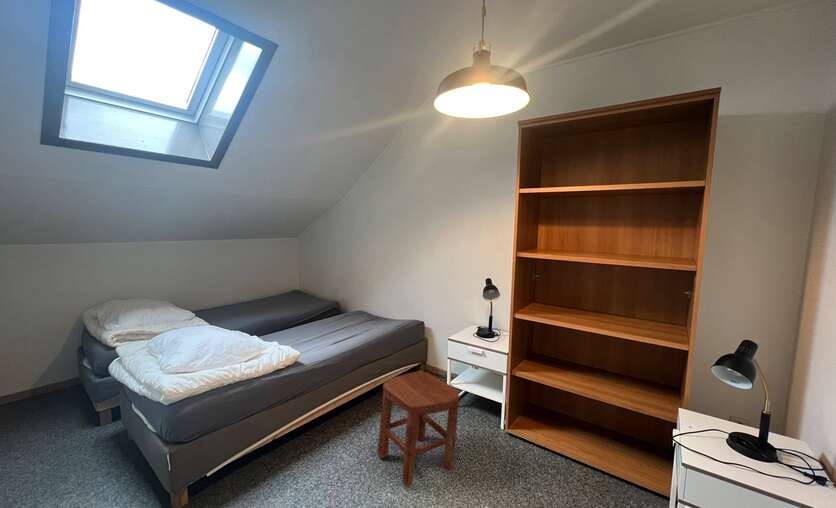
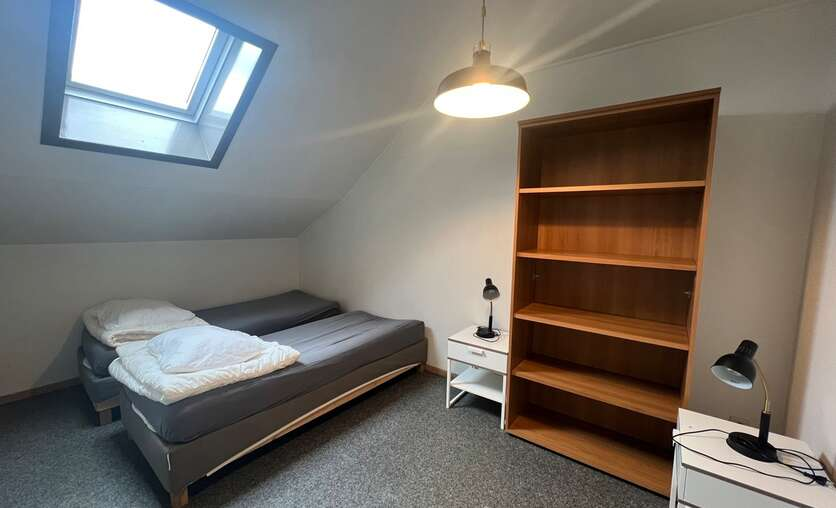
- stool (417, 423)
